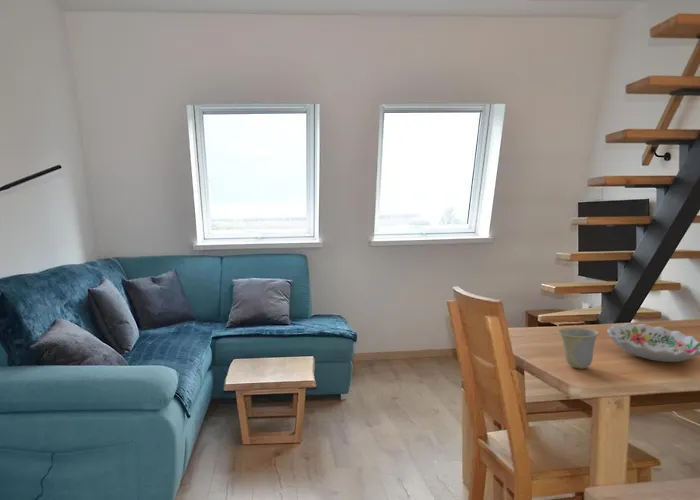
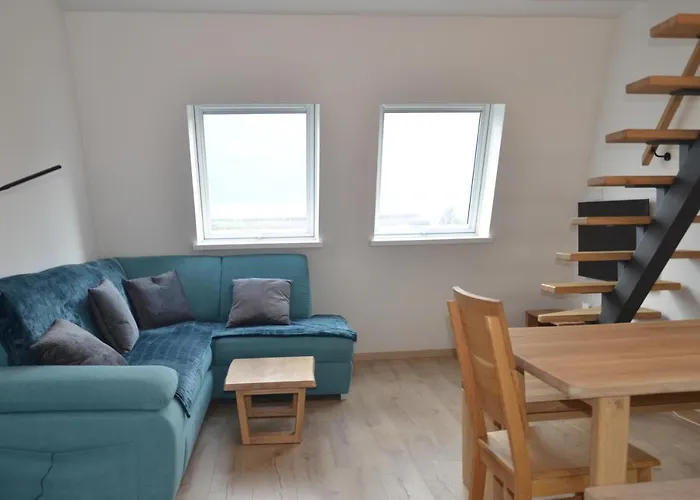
- cup (576, 347)
- decorative bowl (652, 345)
